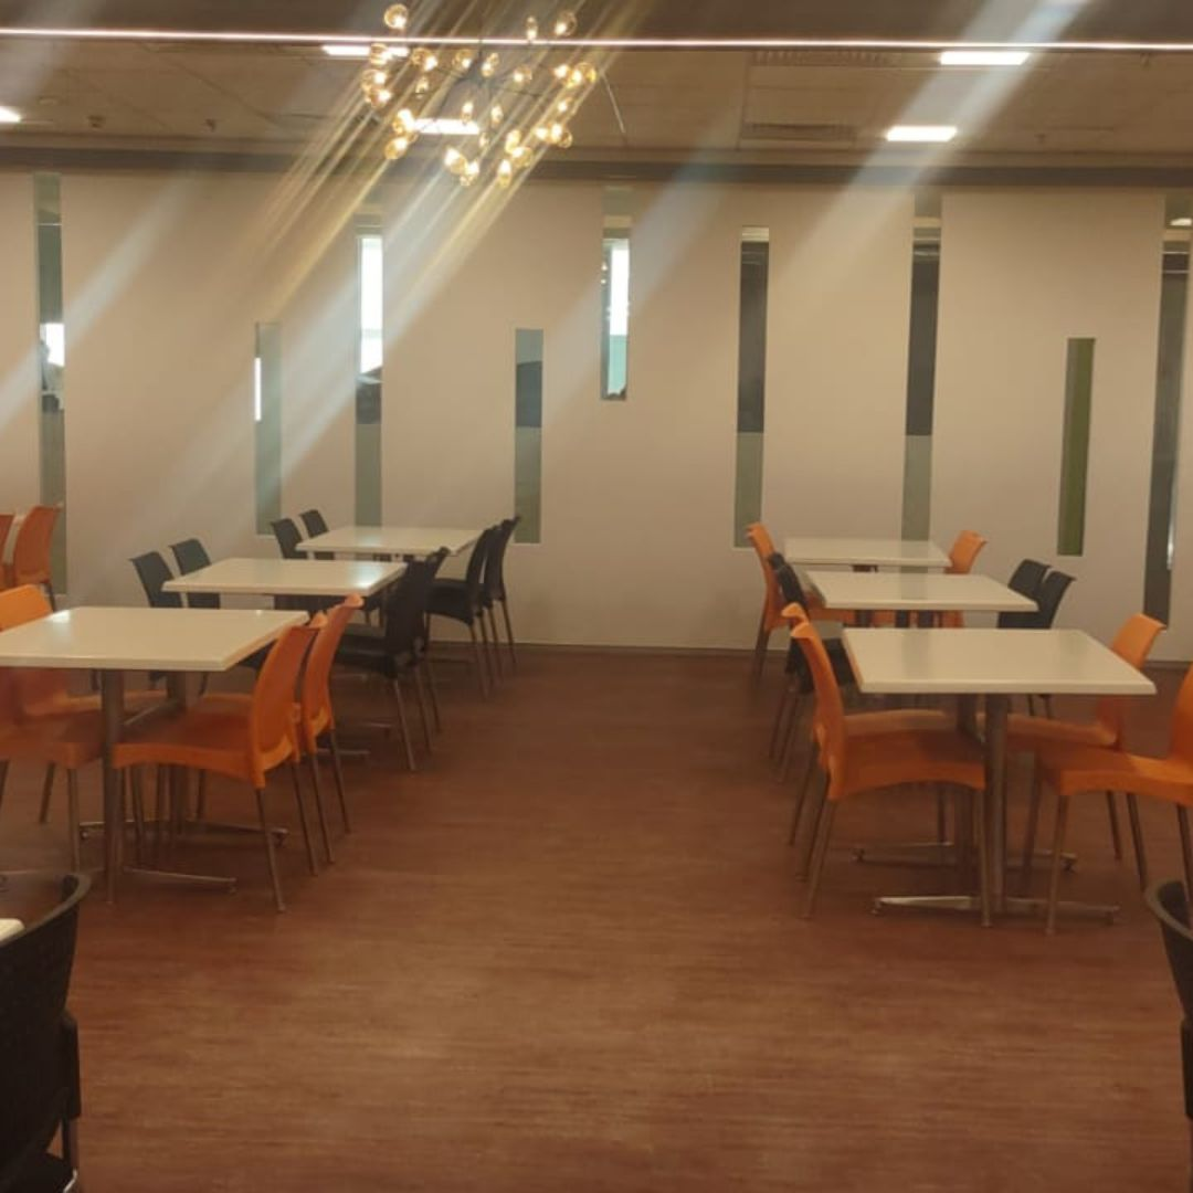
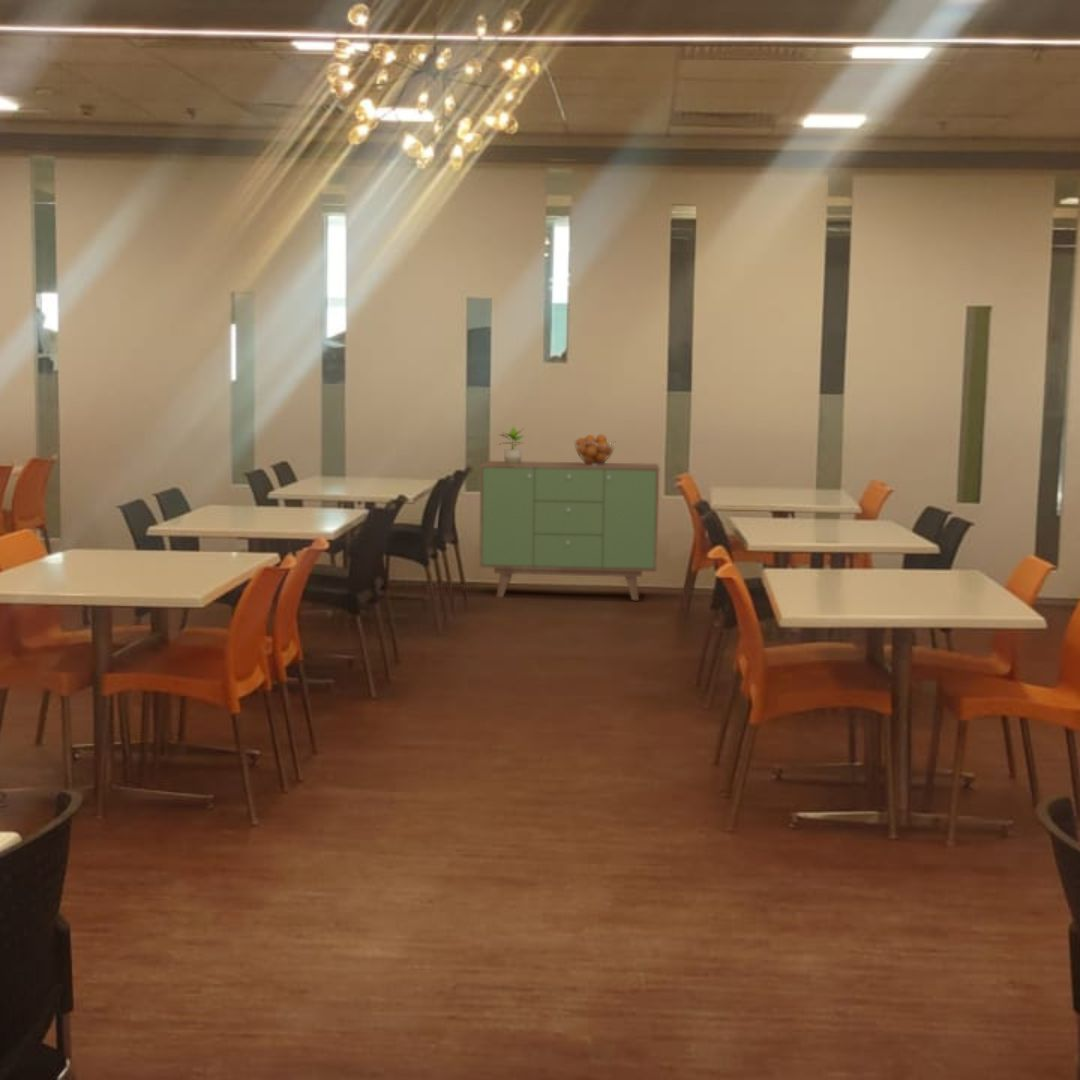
+ fruit basket (594, 449)
+ sideboard (569, 529)
+ potted plant (511, 445)
